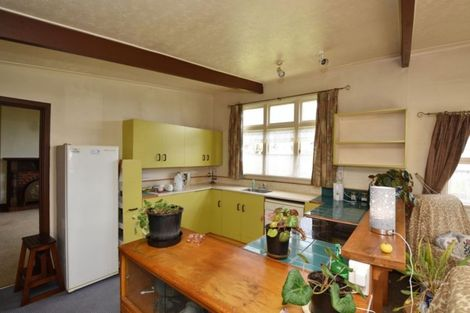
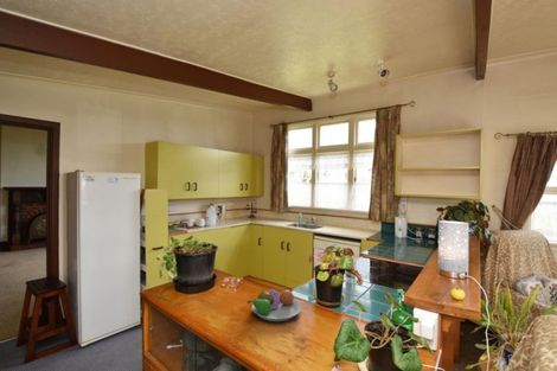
+ fruit bowl (274, 301)
